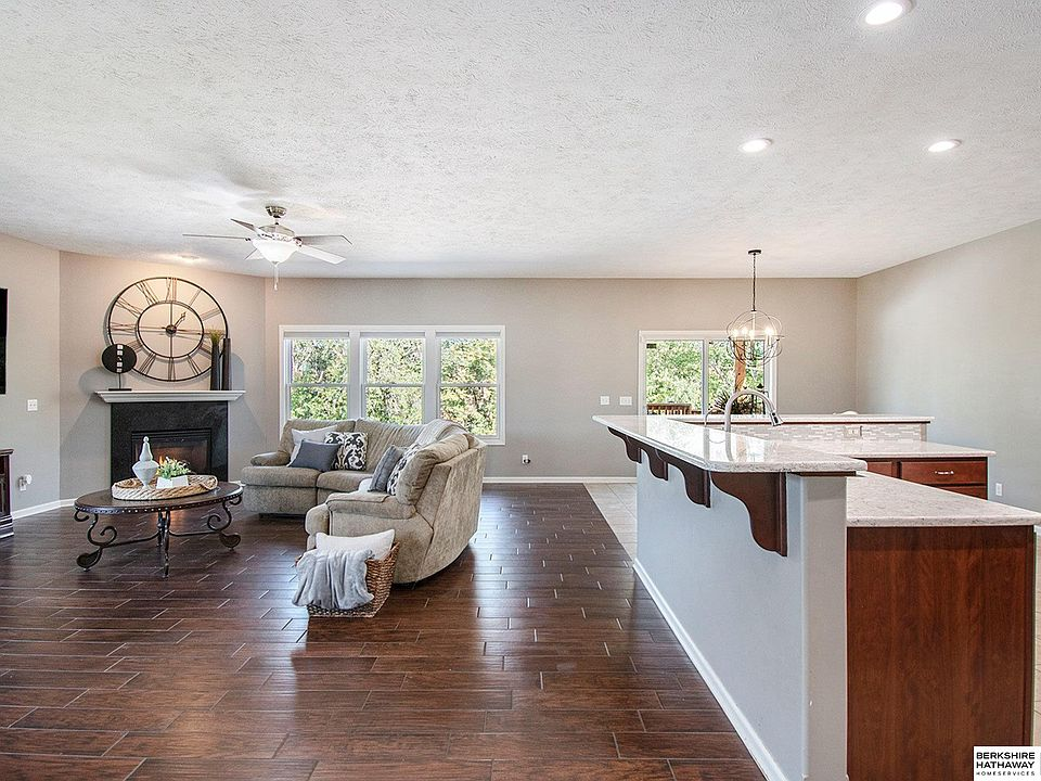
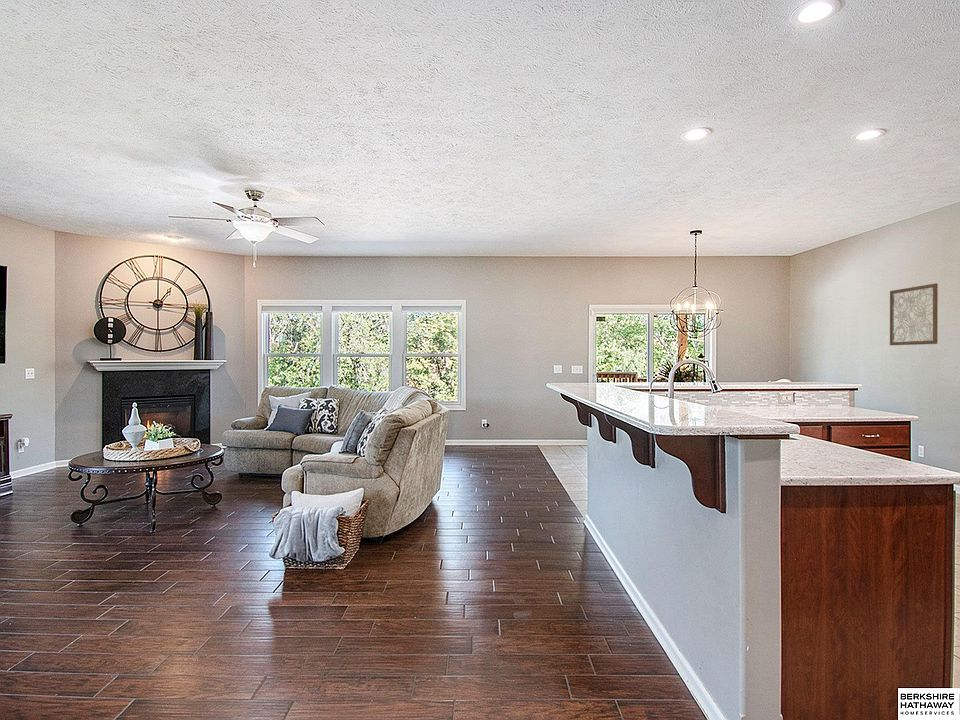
+ wall art (914, 315)
